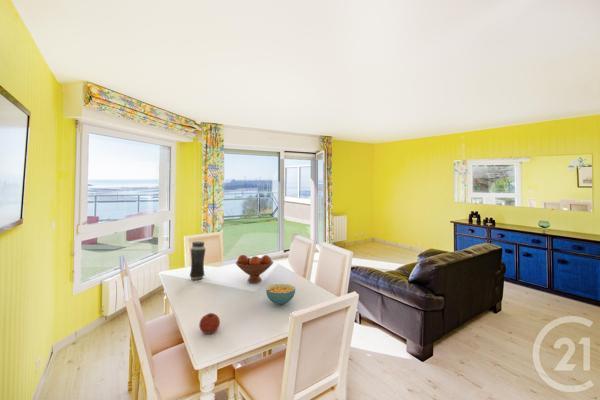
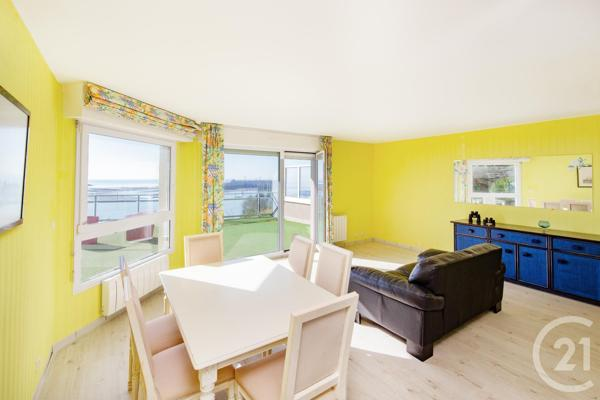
- fruit (209, 321)
- cereal bowl (280, 295)
- vase (197, 260)
- fruit bowl (254, 267)
